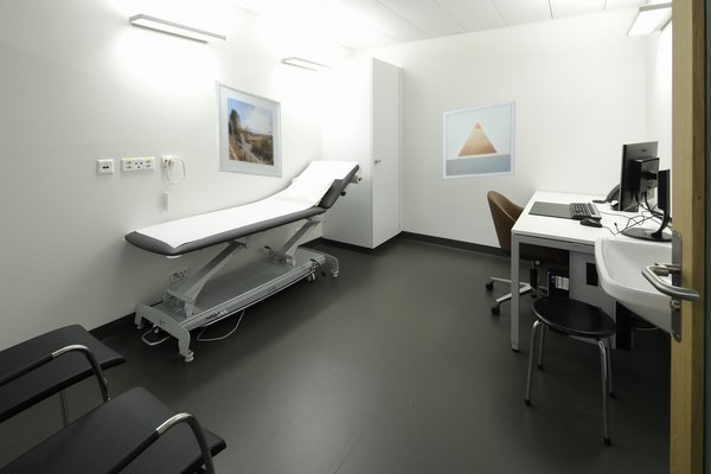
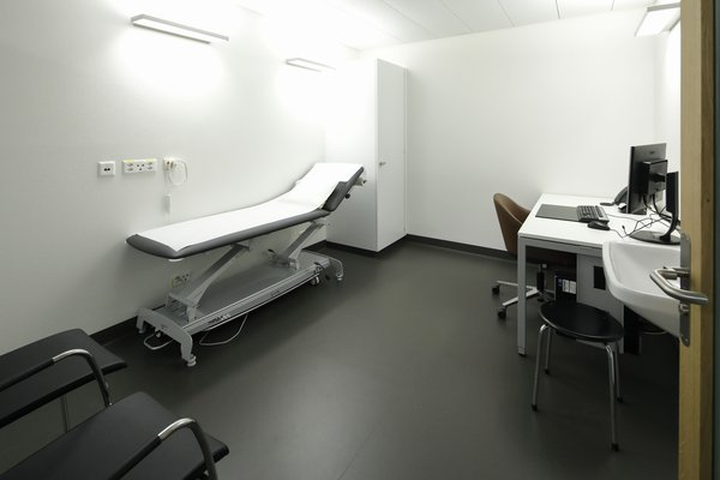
- wall art (476, 141)
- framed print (251, 134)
